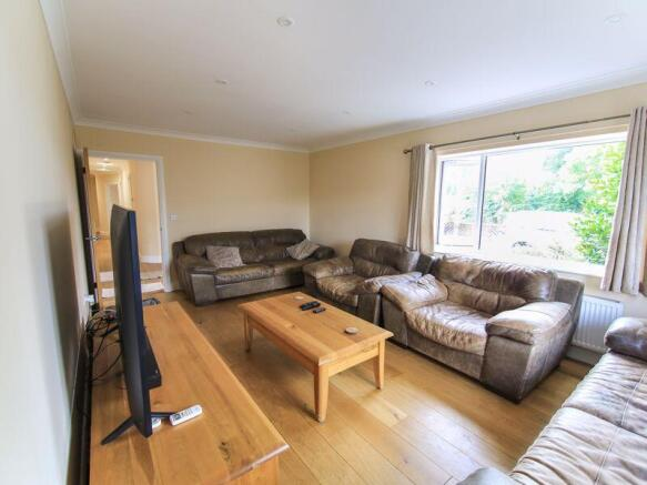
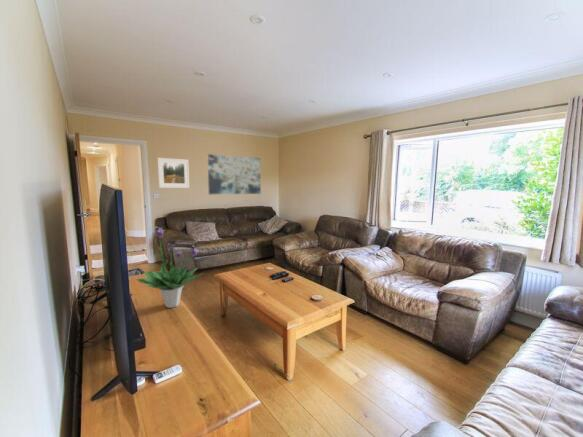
+ potted plant (171, 266)
+ wall art (235, 175)
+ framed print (174, 173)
